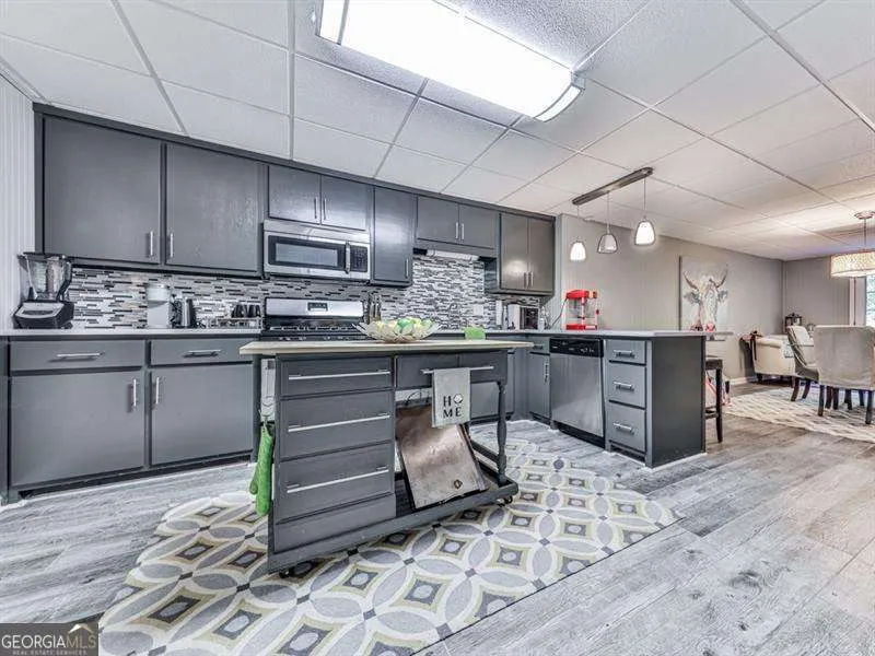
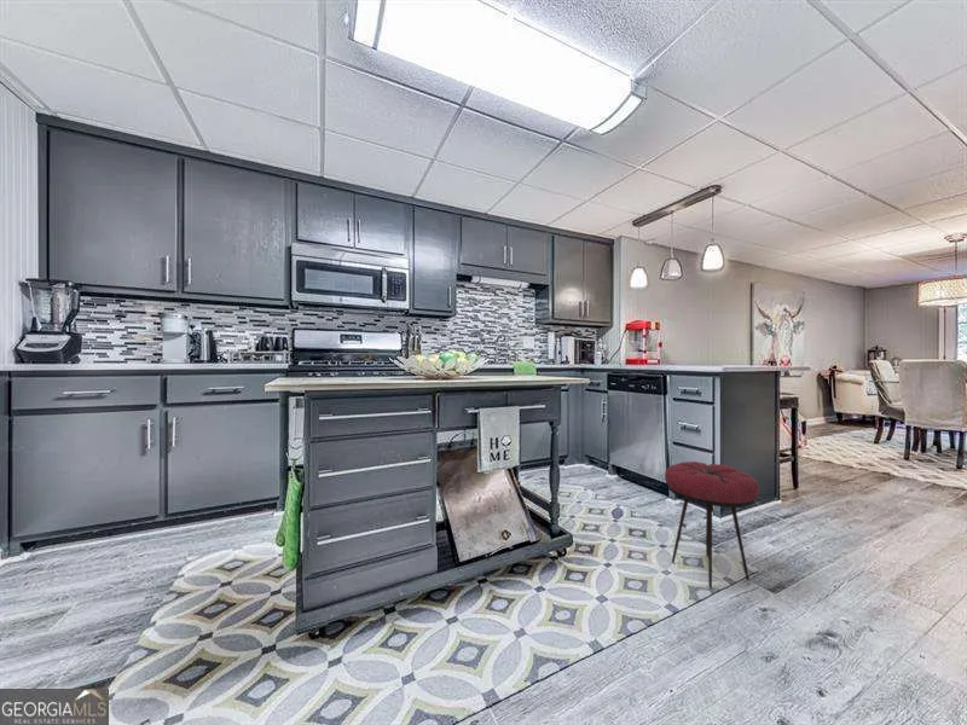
+ stool (708, 520)
